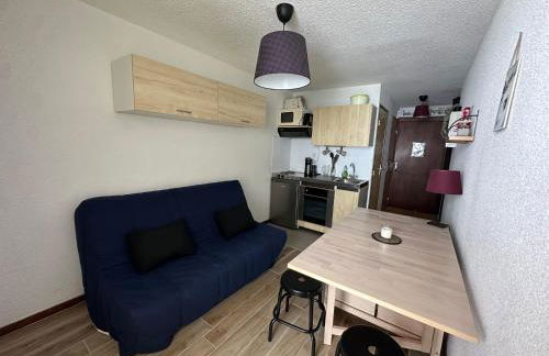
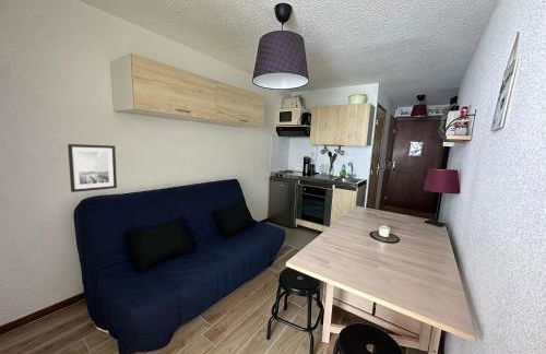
+ wall art (94, 167)
